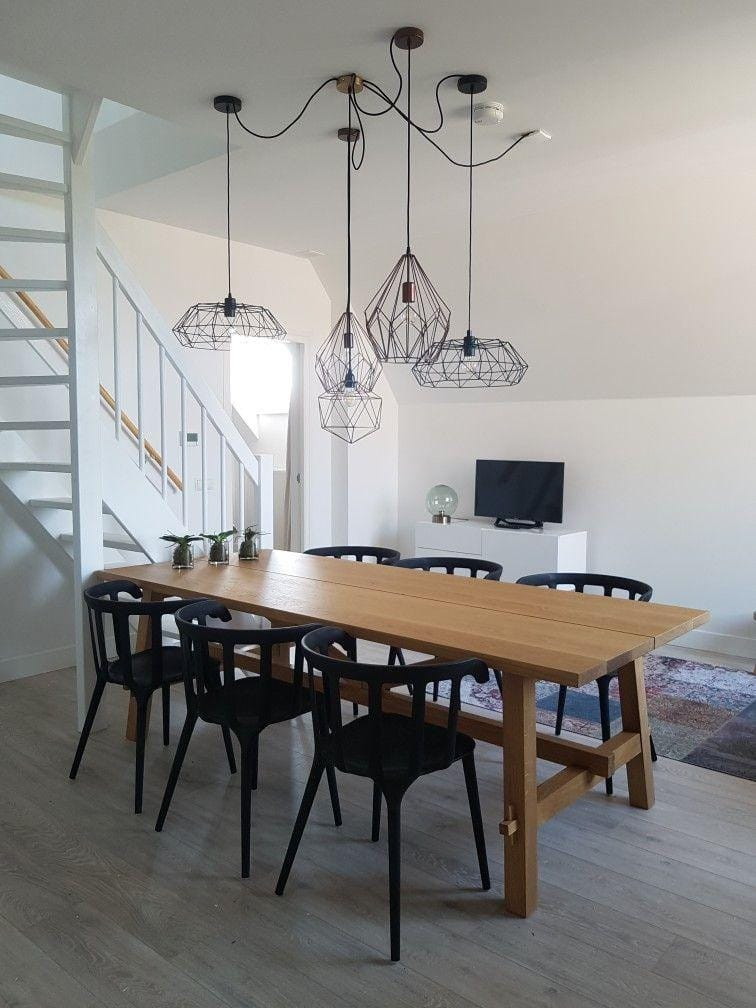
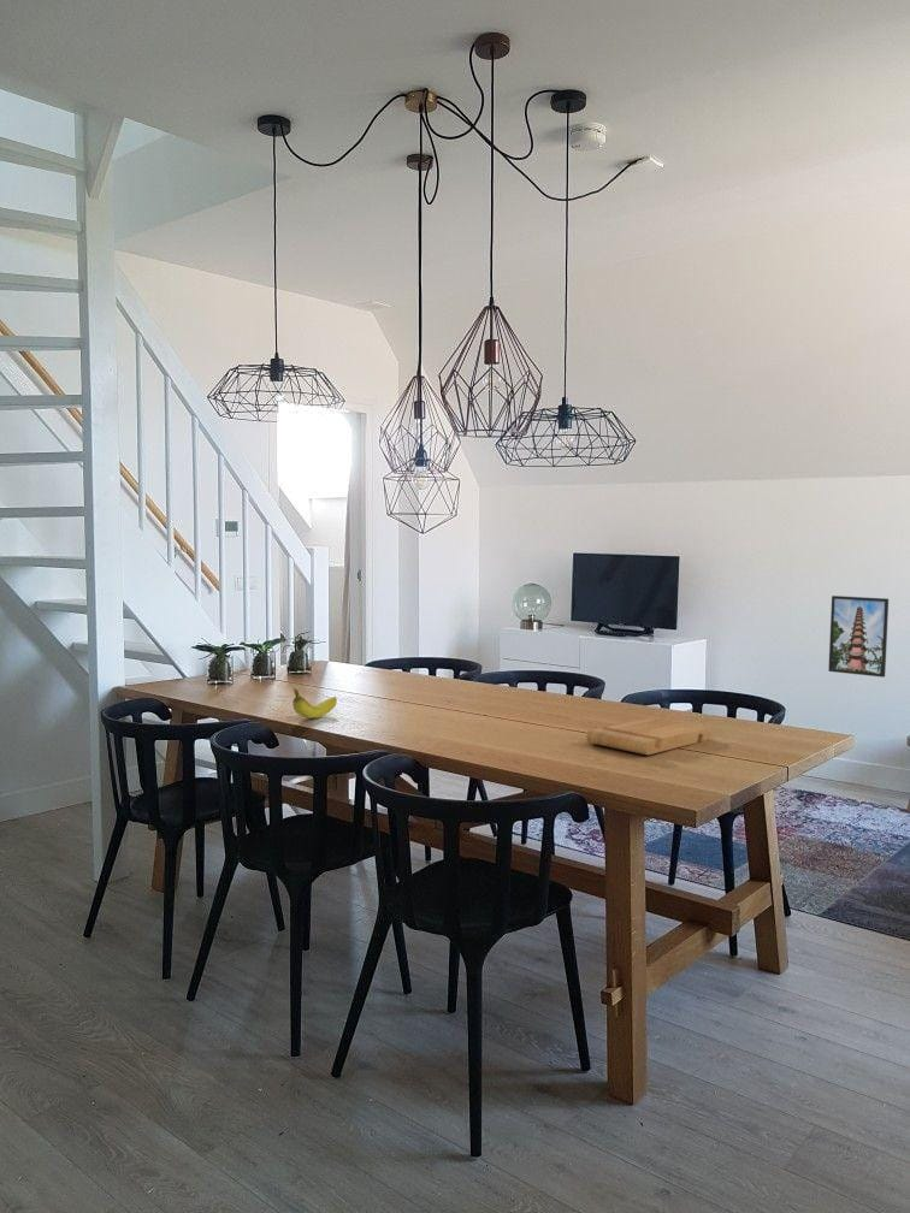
+ cutting board (649, 734)
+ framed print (857, 635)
+ fruit (314, 705)
